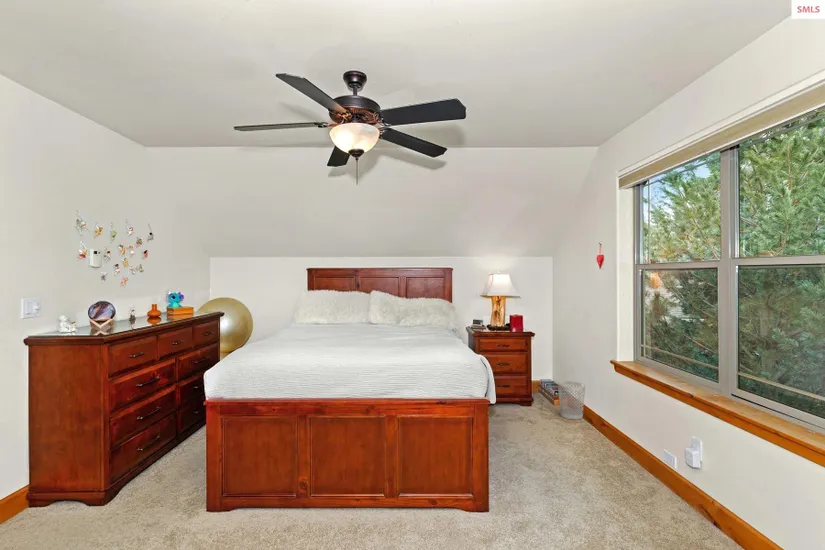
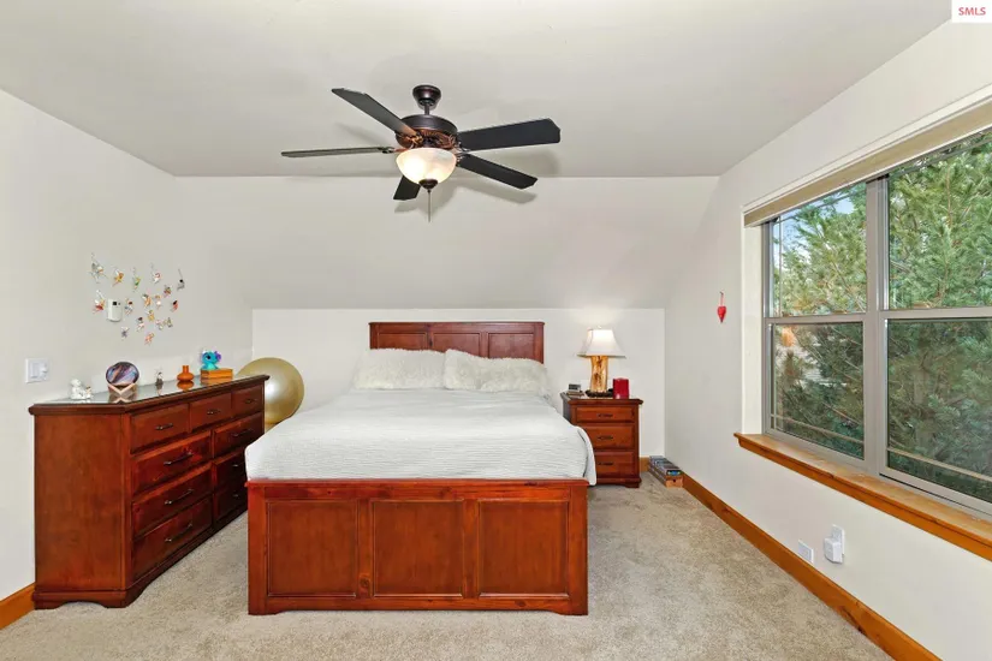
- wastebasket (570, 400)
